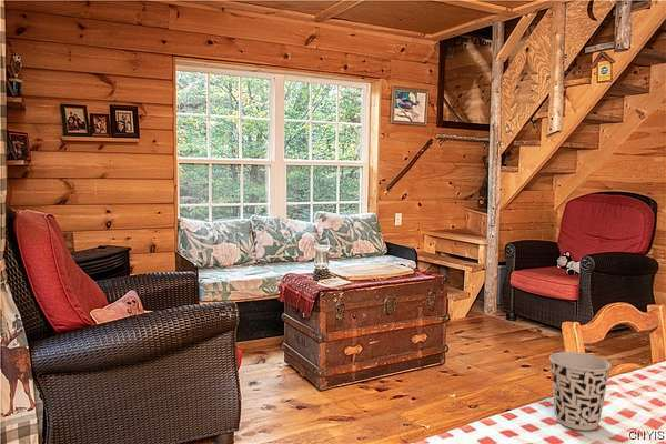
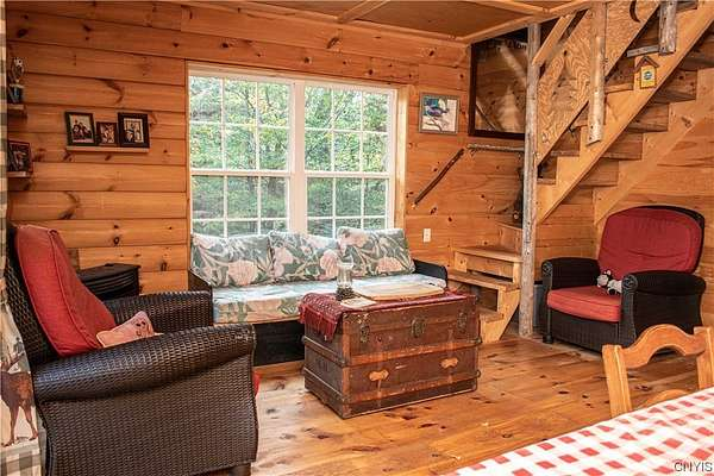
- cup (577, 391)
